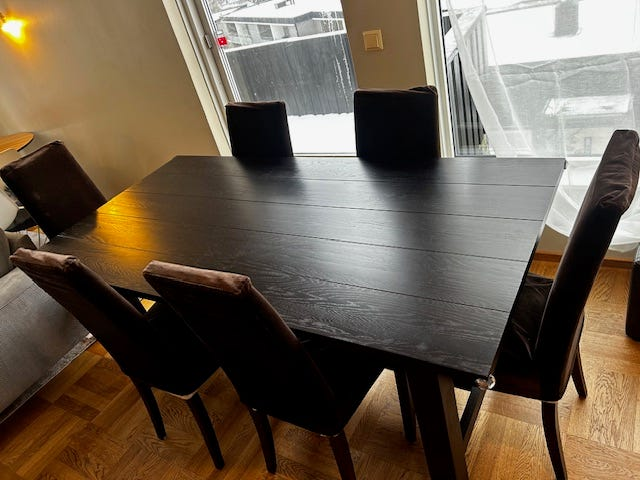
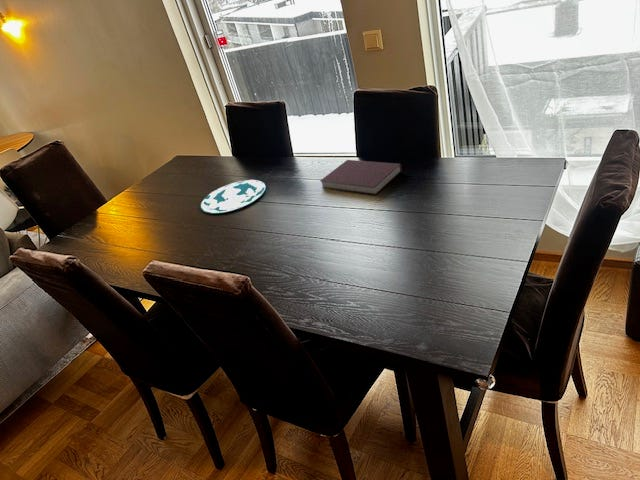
+ notebook (360, 176)
+ plate (232, 193)
